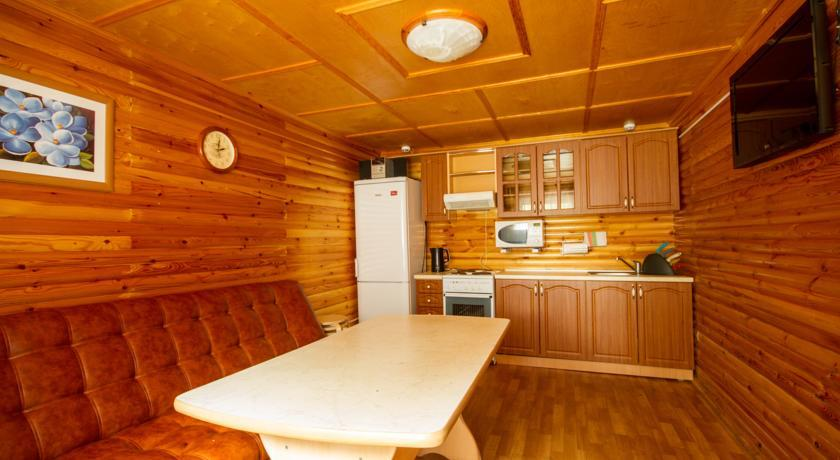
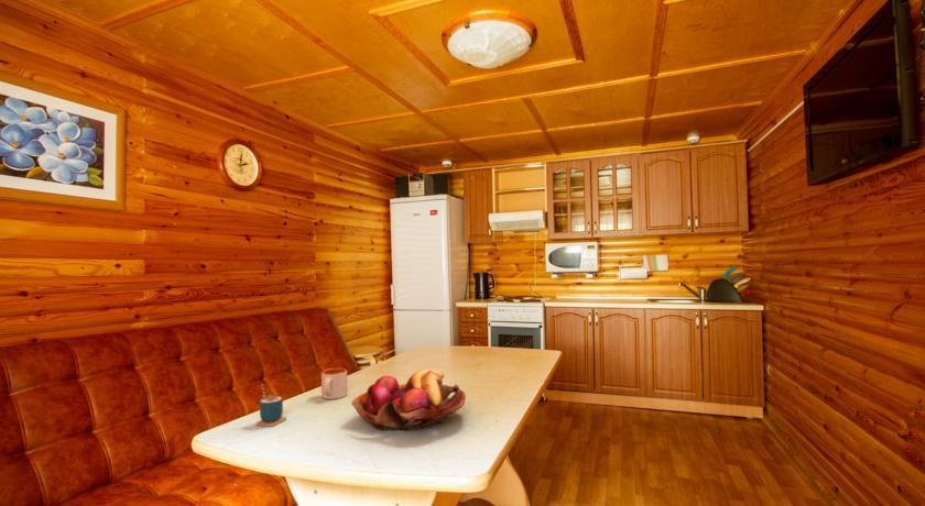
+ fruit basket (412, 396)
+ mug (333, 384)
+ cup (271, 403)
